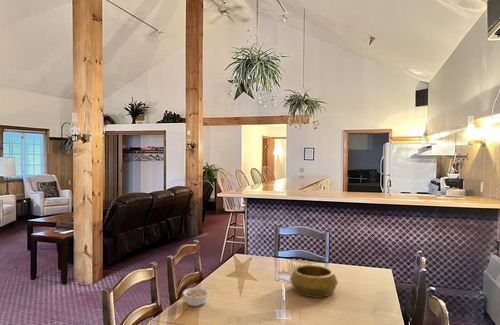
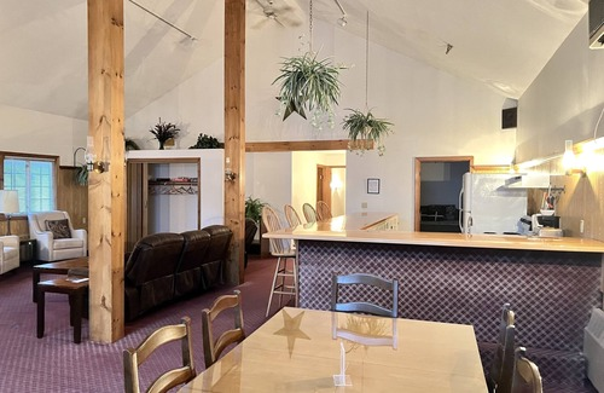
- legume (196, 296)
- decorative bowl (313, 280)
